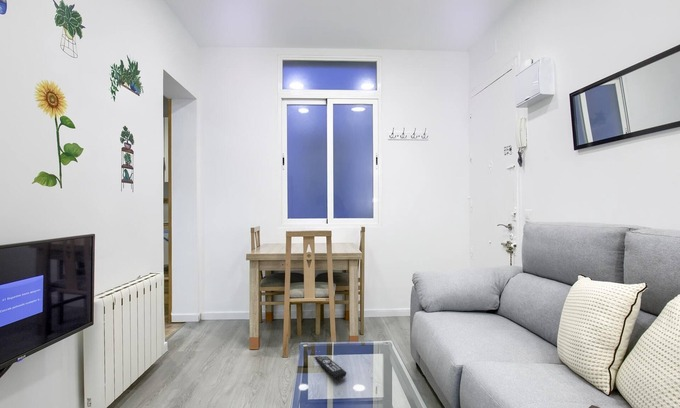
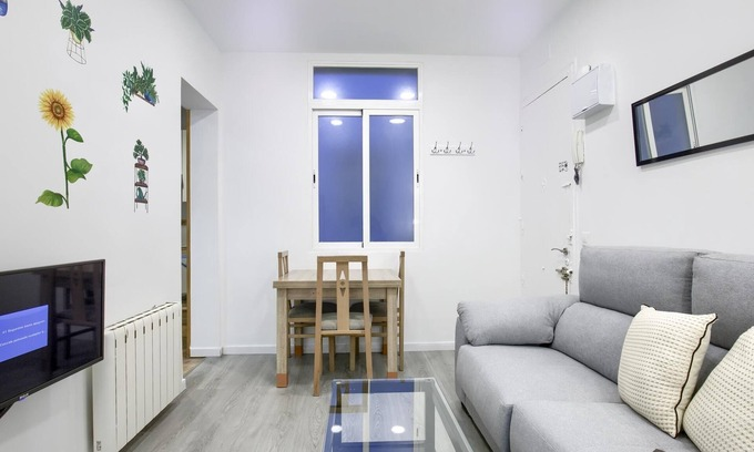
- remote control (329, 365)
